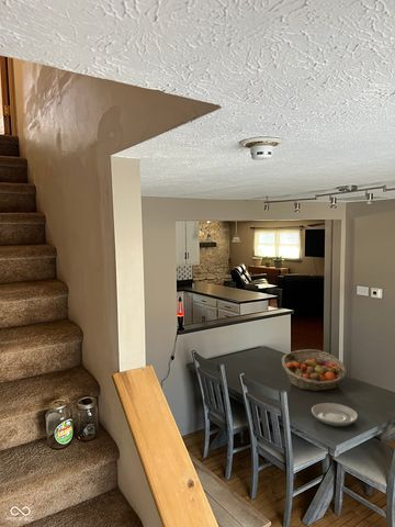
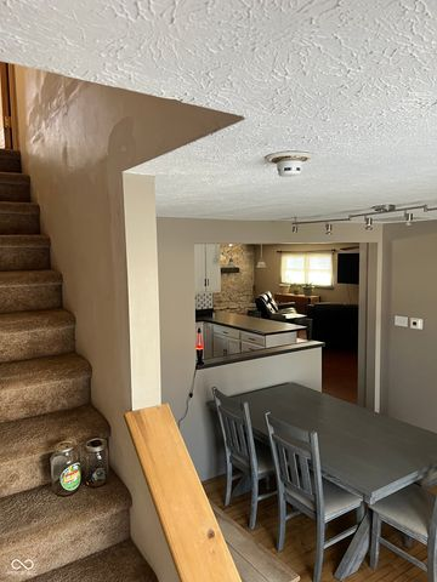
- plate (334, 415)
- fruit basket (313, 369)
